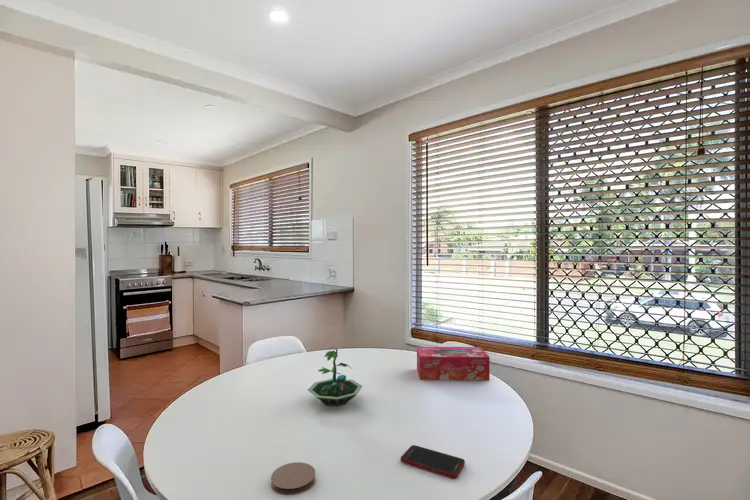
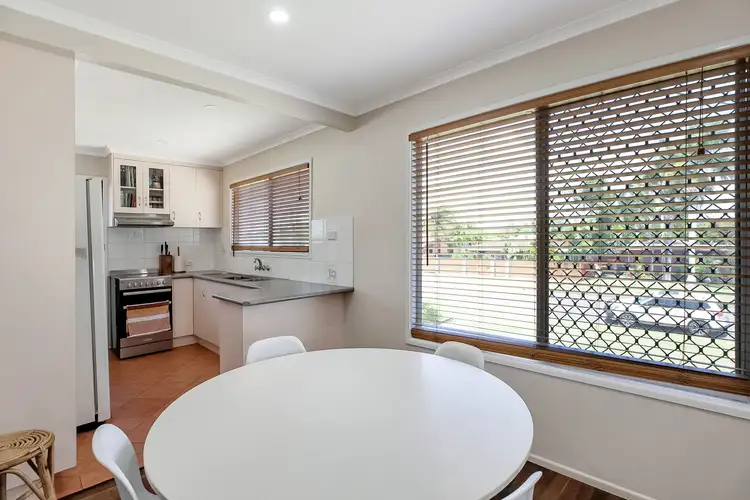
- tissue box (451, 362)
- terrarium (335, 358)
- coaster (293, 477)
- cell phone (432, 460)
